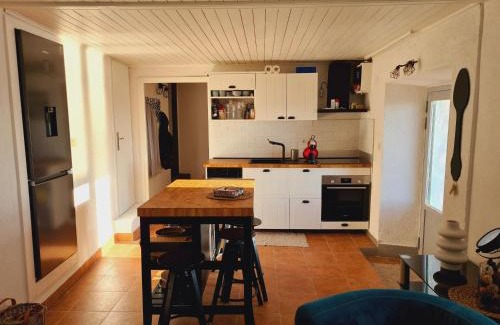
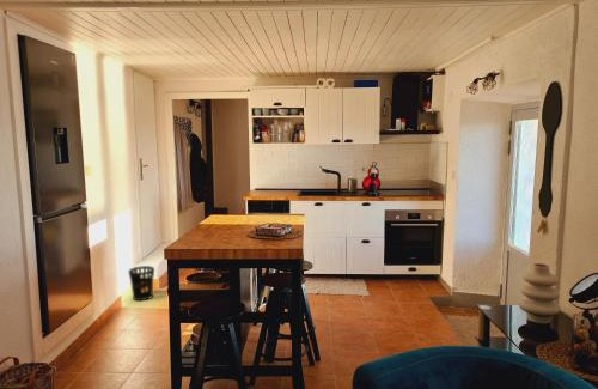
+ wastebasket (141, 282)
